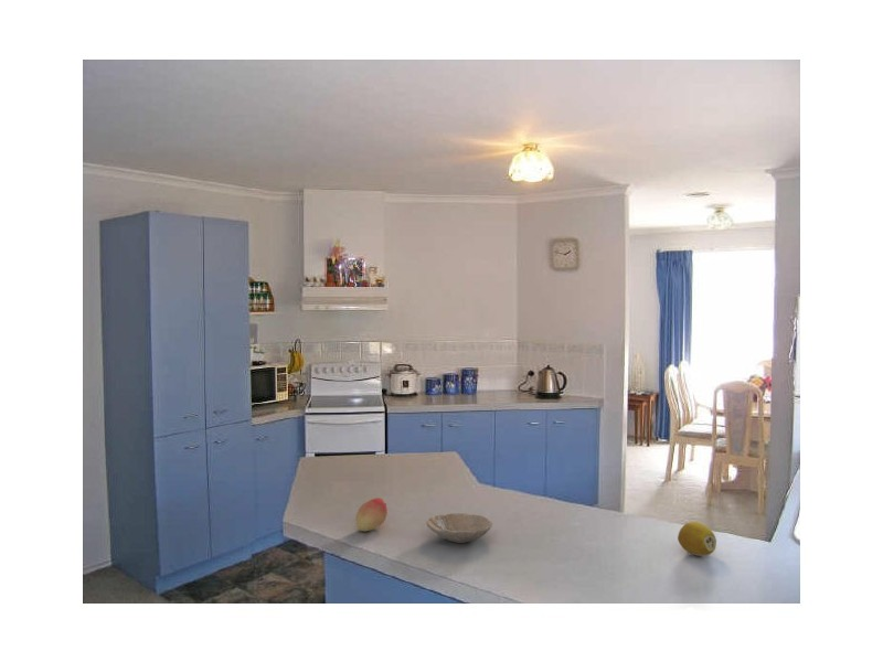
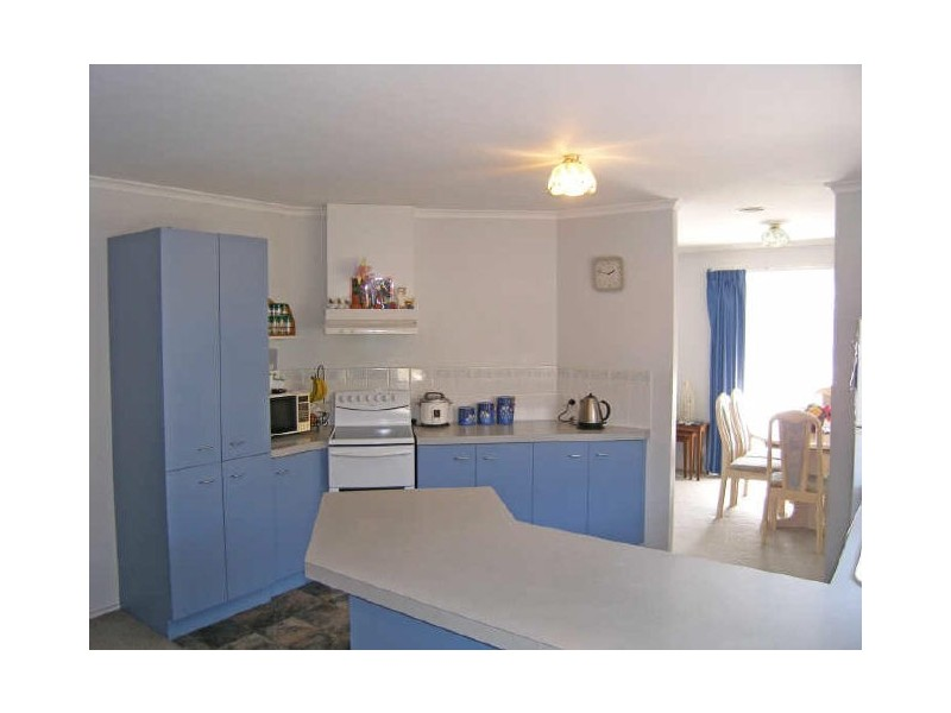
- fruit (372, 514)
- bowl (459, 530)
- fruit (696, 538)
